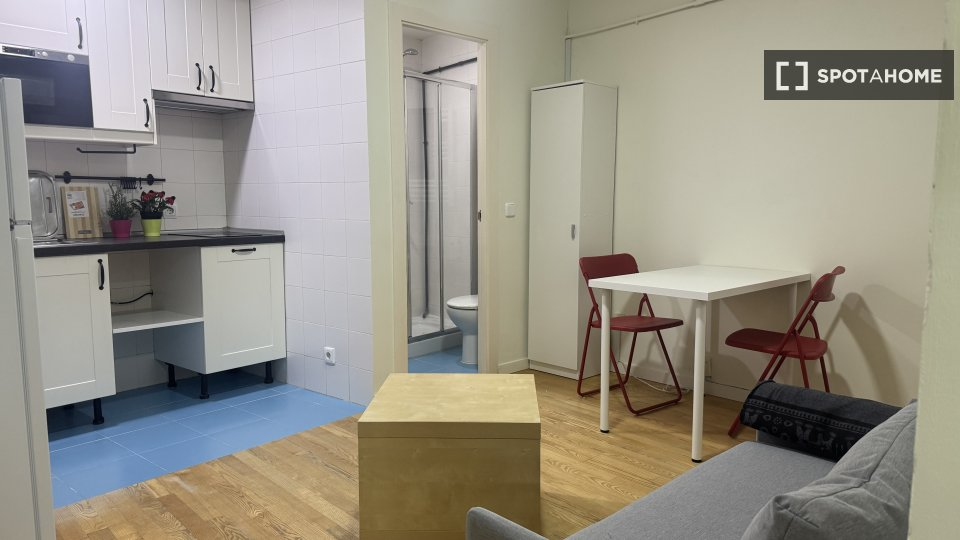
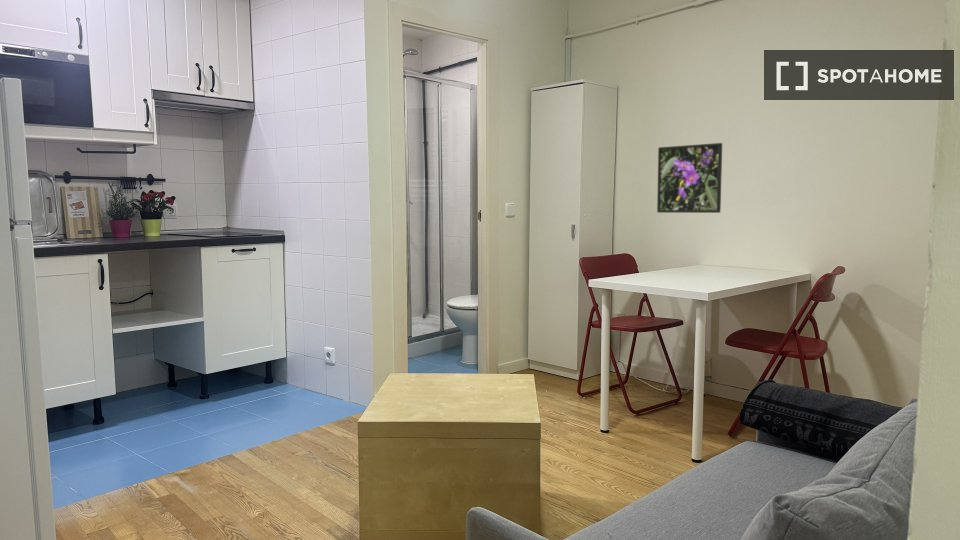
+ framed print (688, 179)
